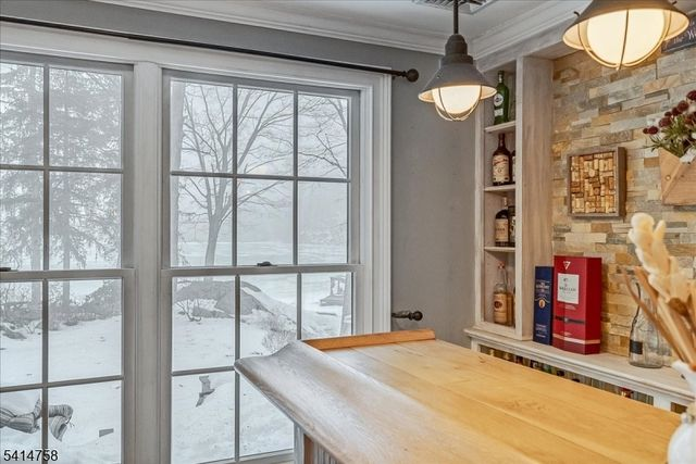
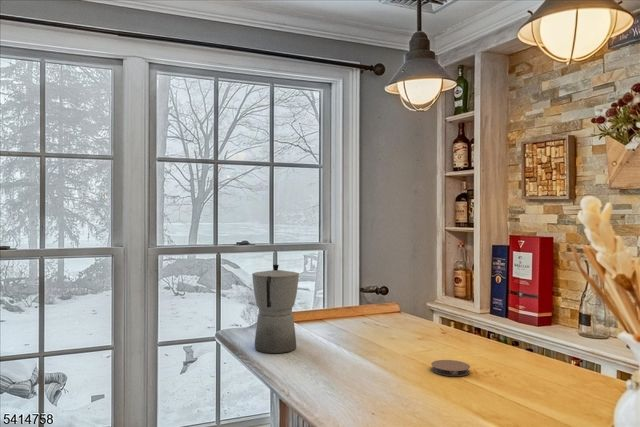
+ coaster (450, 367)
+ moka pot (274, 306)
